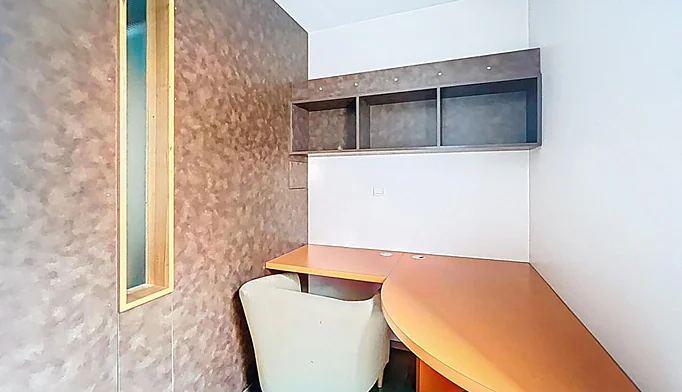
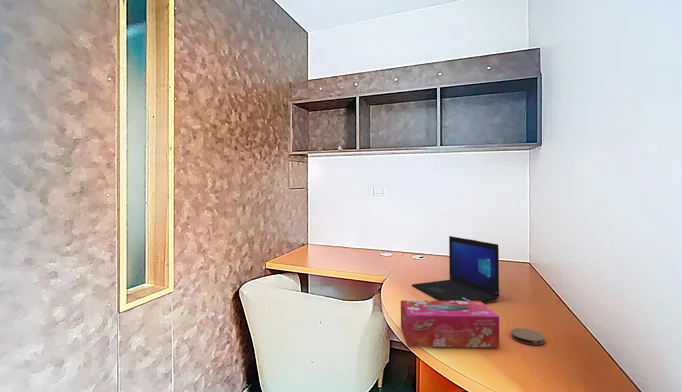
+ coaster (527, 336)
+ tissue box (446, 322)
+ laptop (452, 266)
